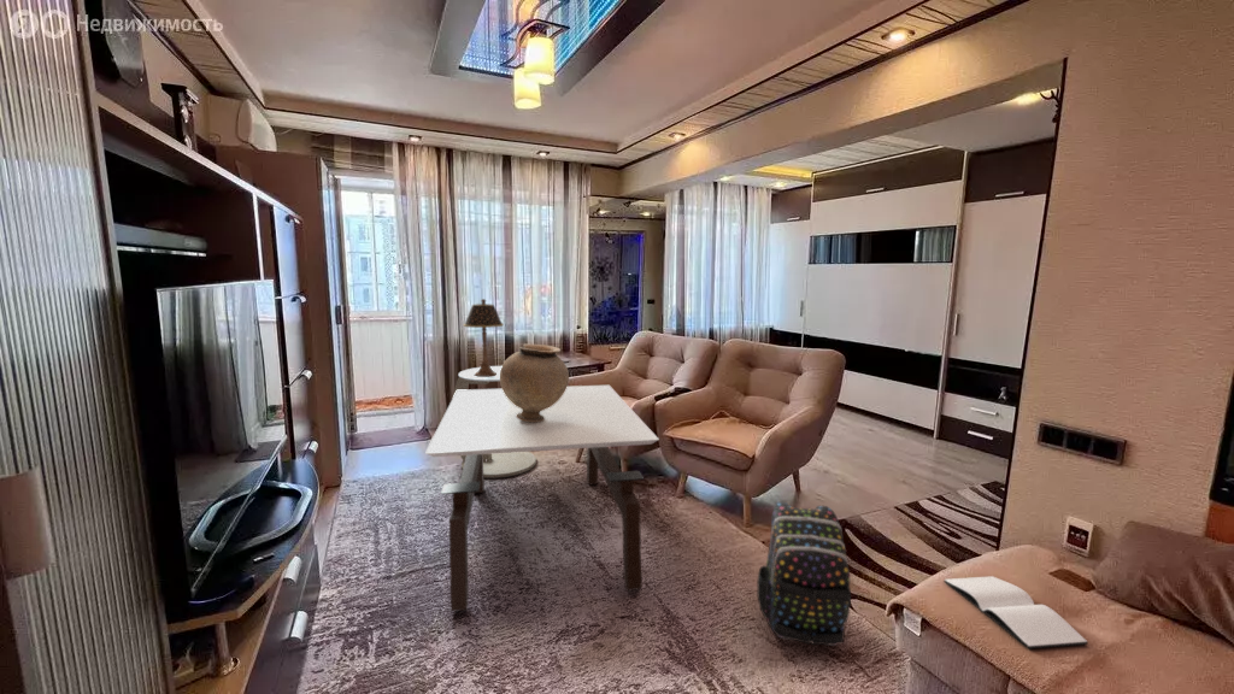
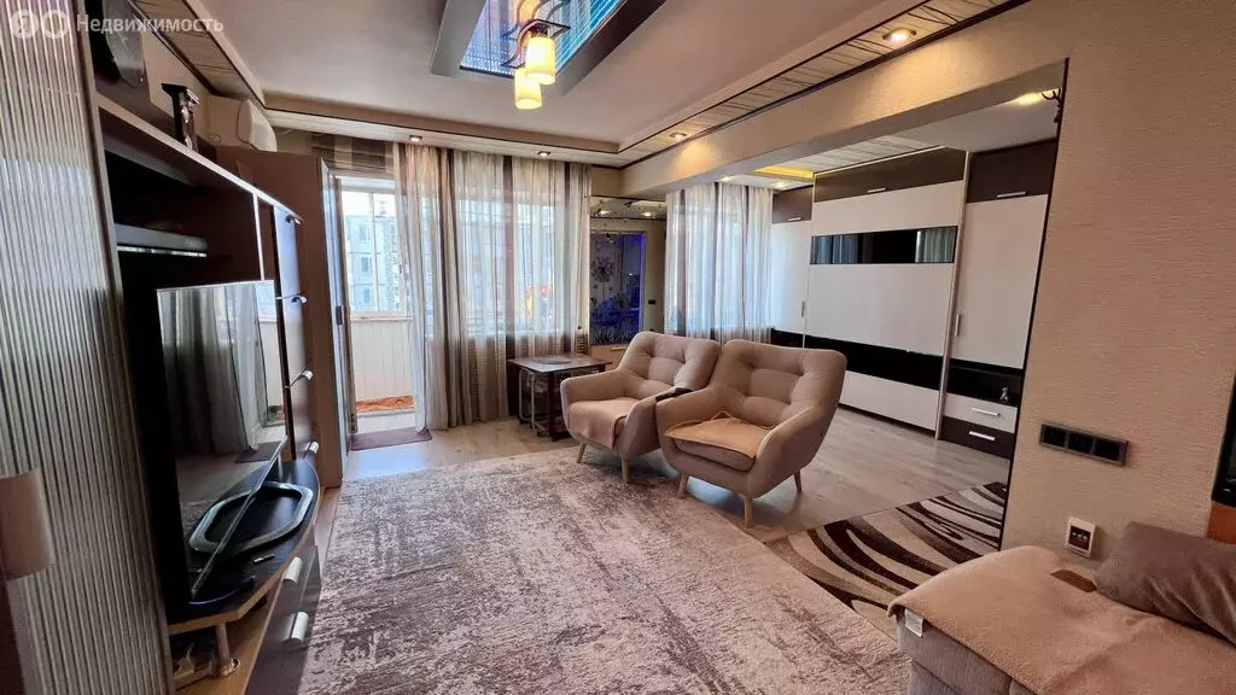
- vase (534, 382)
- side table (493, 453)
- table lamp (483, 336)
- backpack (804, 571)
- coffee table (540, 449)
- book (1009, 605)
